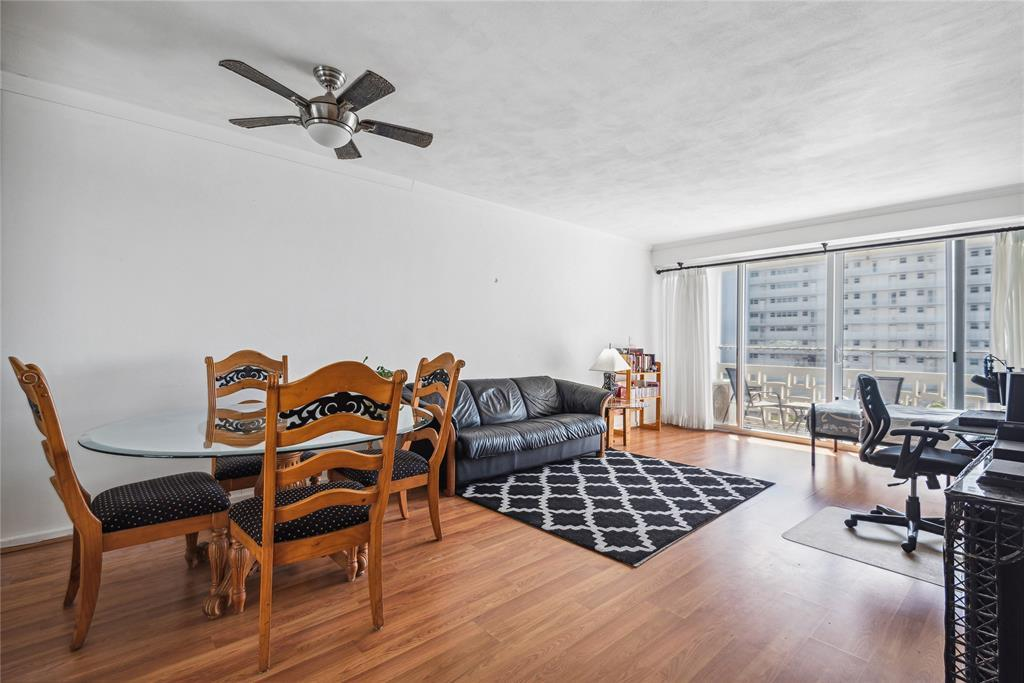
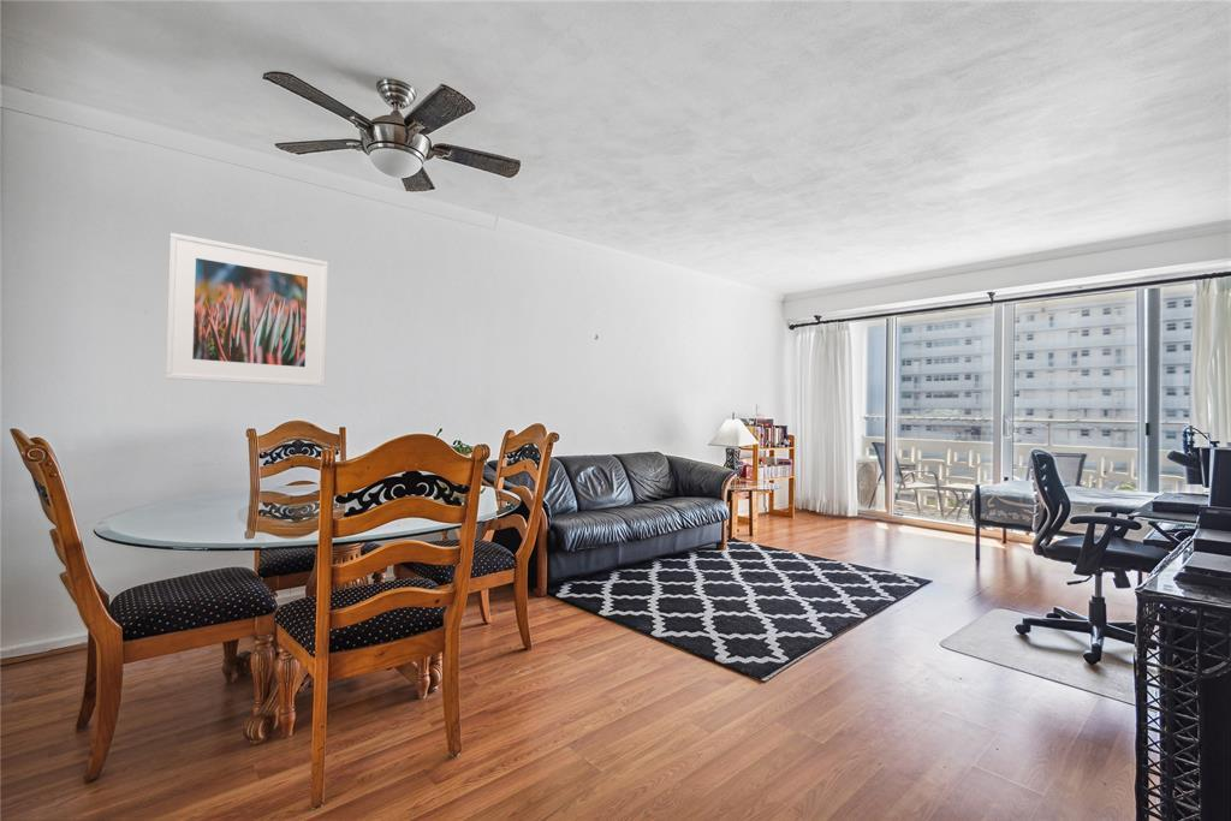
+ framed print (252, 315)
